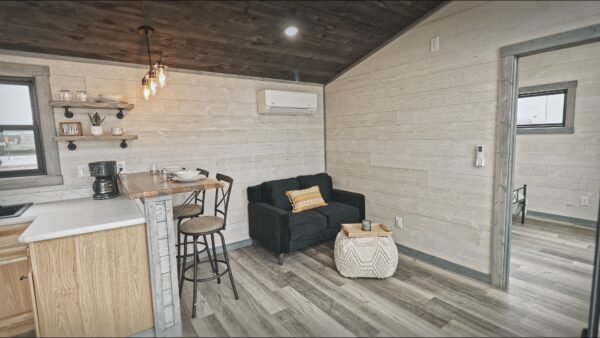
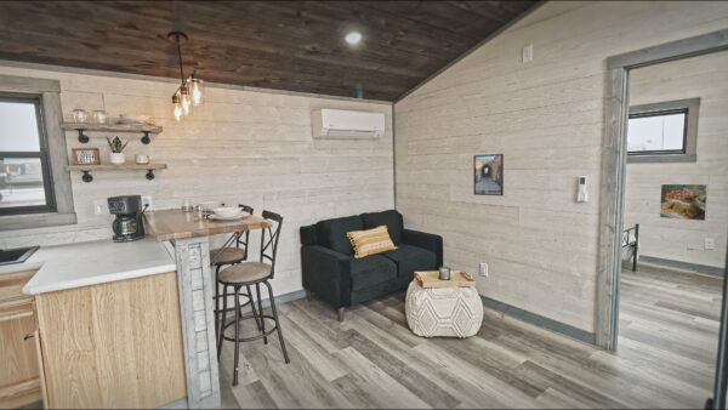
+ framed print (488, 175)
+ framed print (682, 201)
